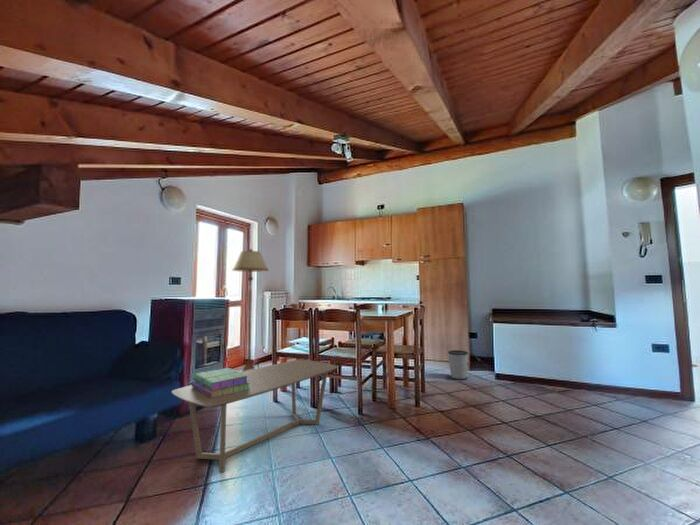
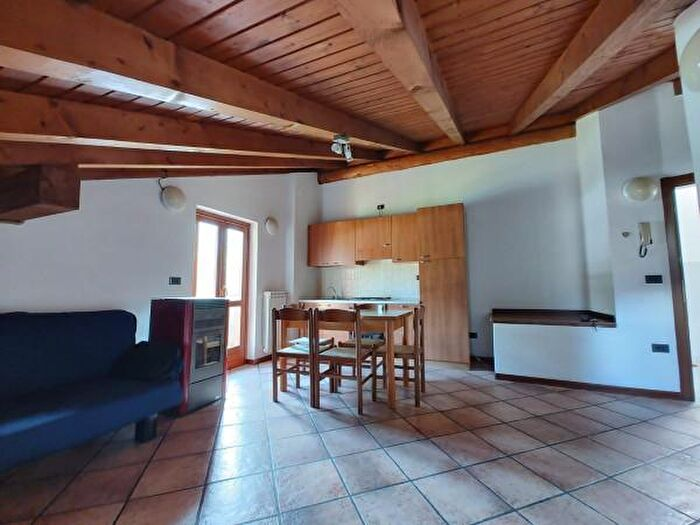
- wastebasket (458, 364)
- coffee table (259, 394)
- floor lamp (250, 310)
- stack of books (220, 381)
